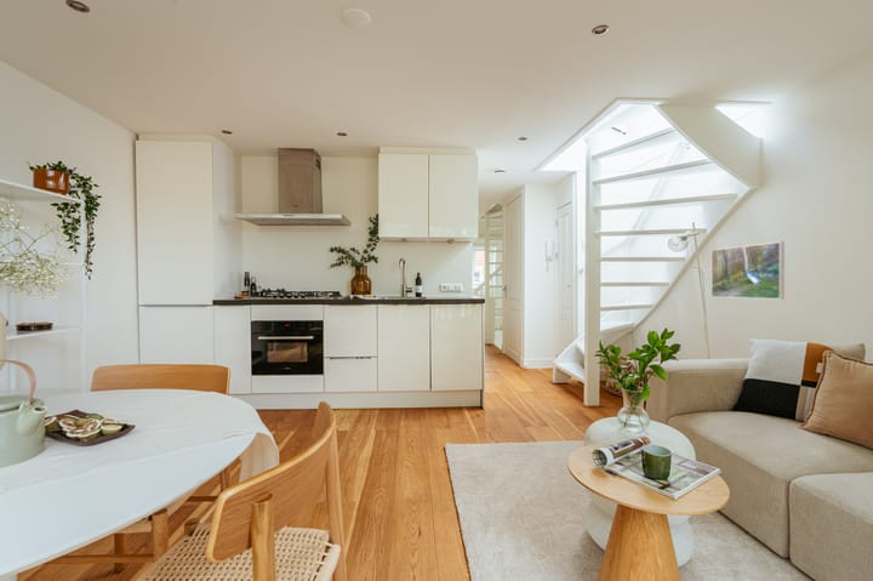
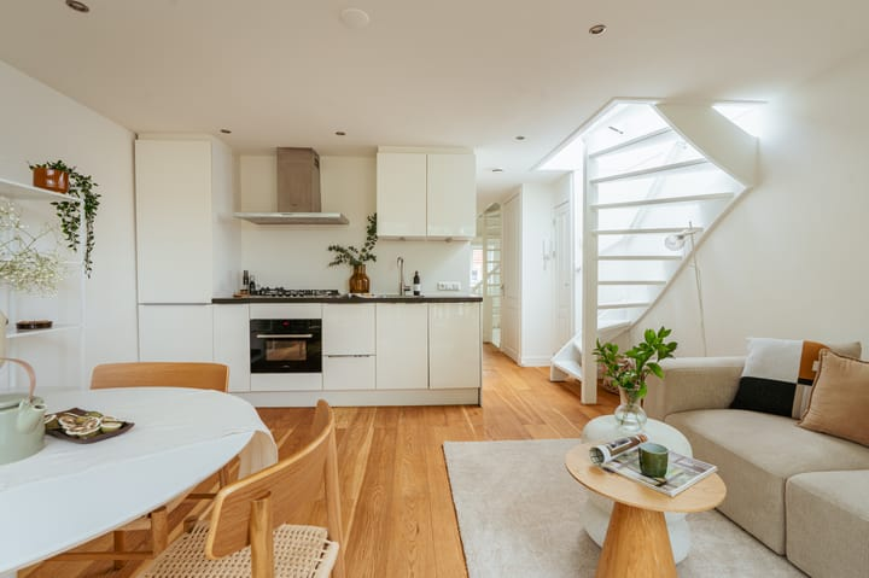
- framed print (743, 272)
